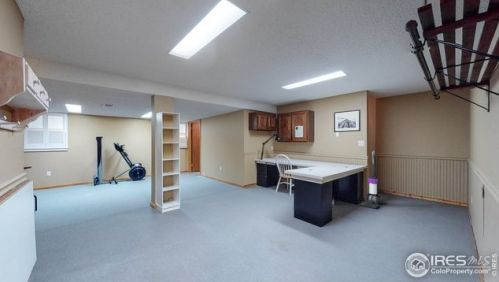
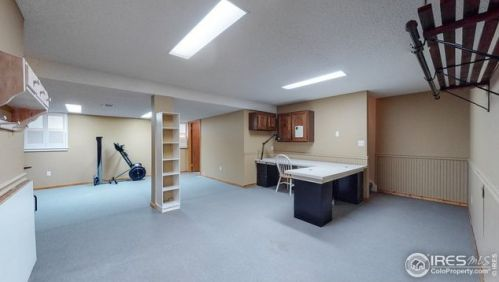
- vacuum cleaner (372, 177)
- wall art (346, 121)
